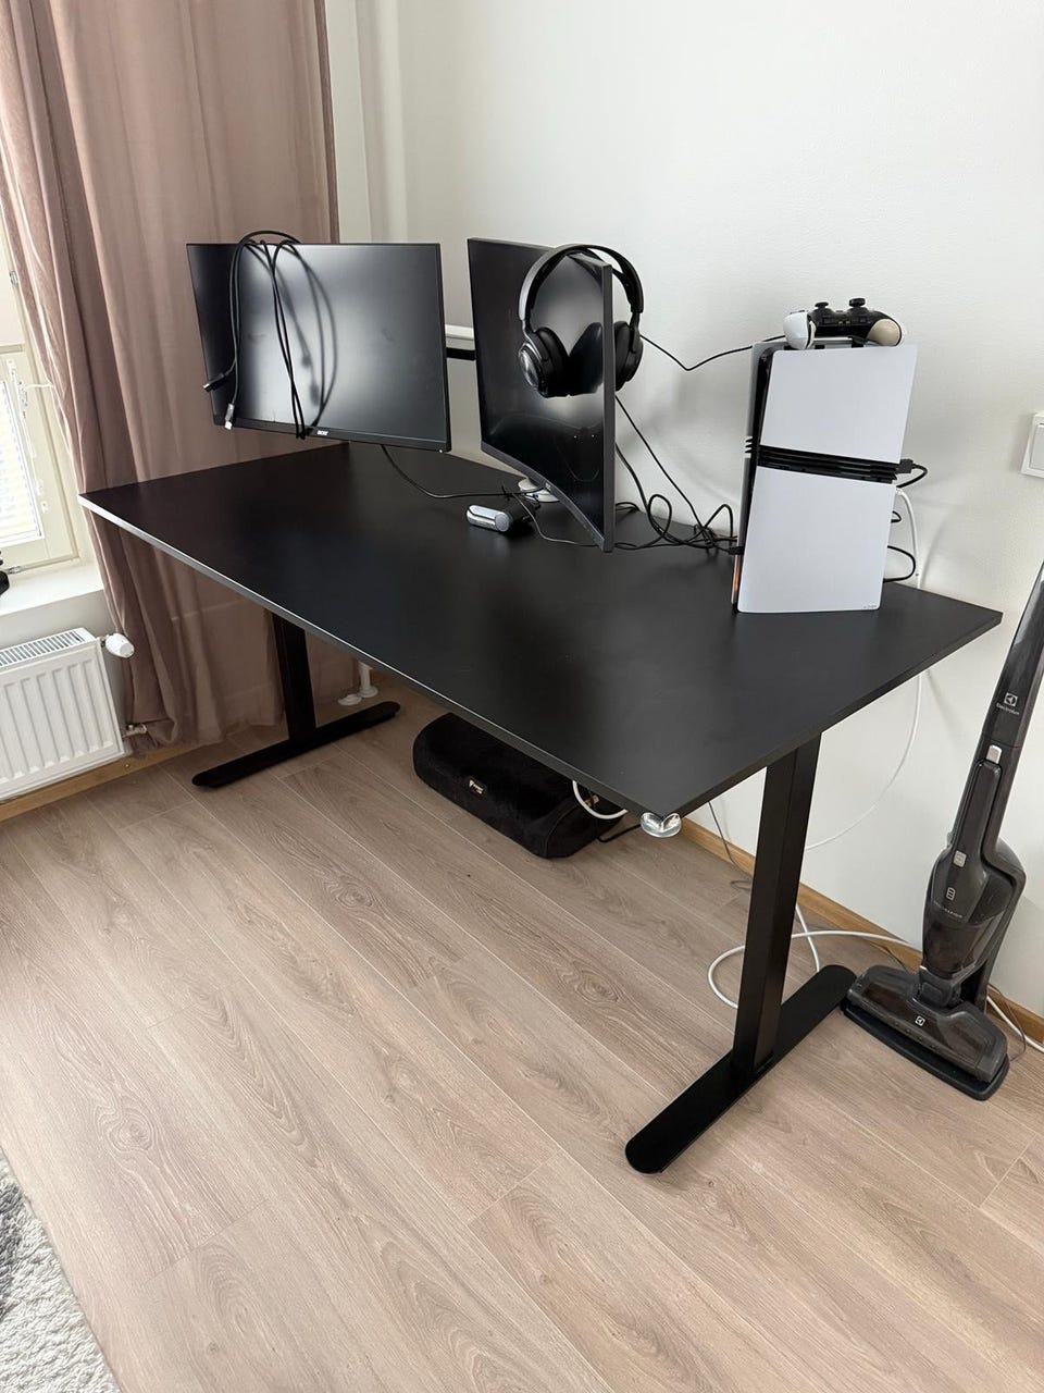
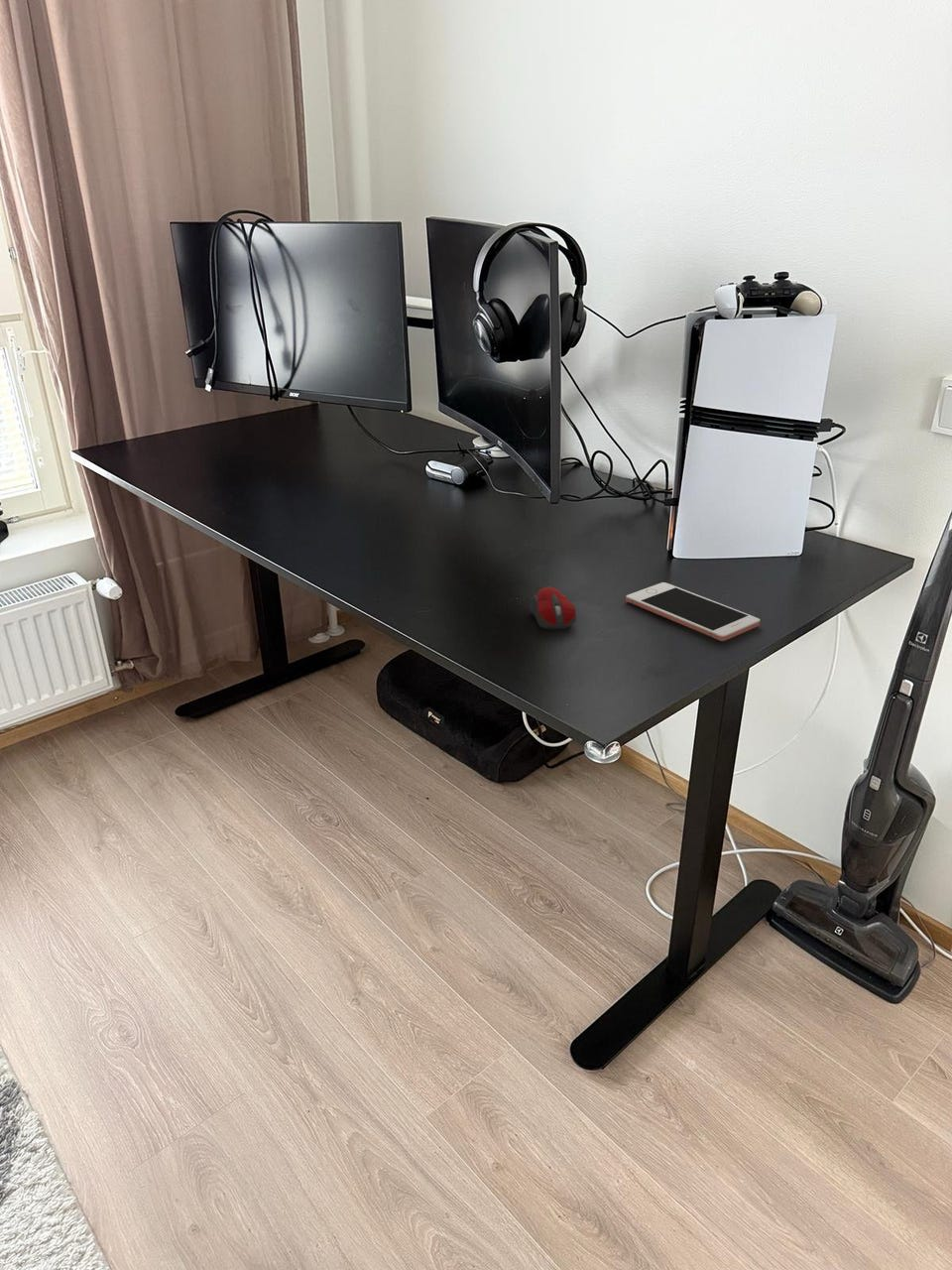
+ cell phone (690, 609)
+ computer mouse (552, 605)
